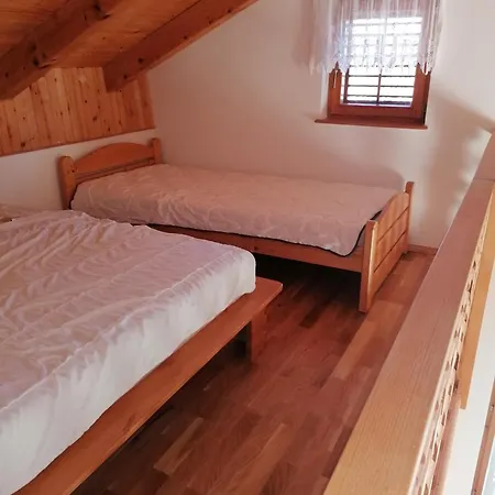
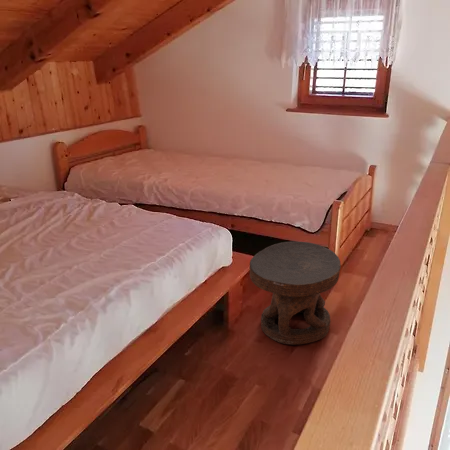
+ side table (296, 292)
